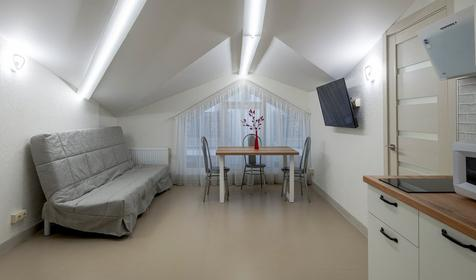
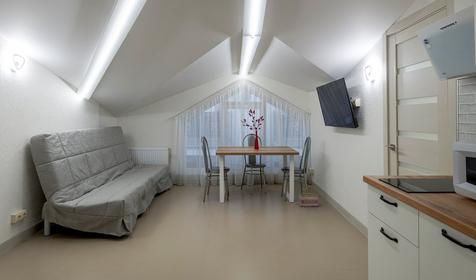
+ basket (308, 195)
